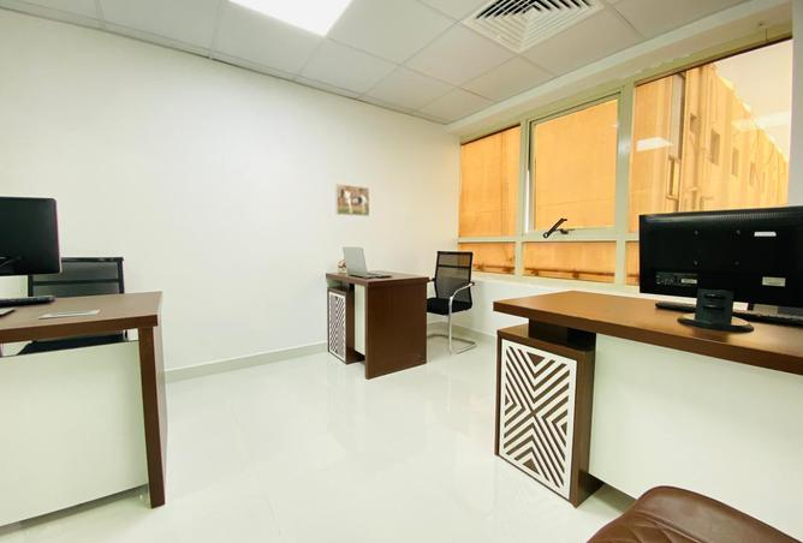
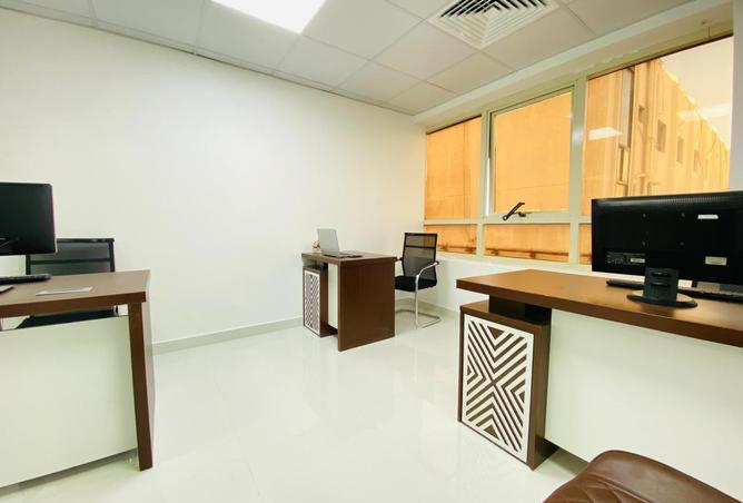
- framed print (352, 201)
